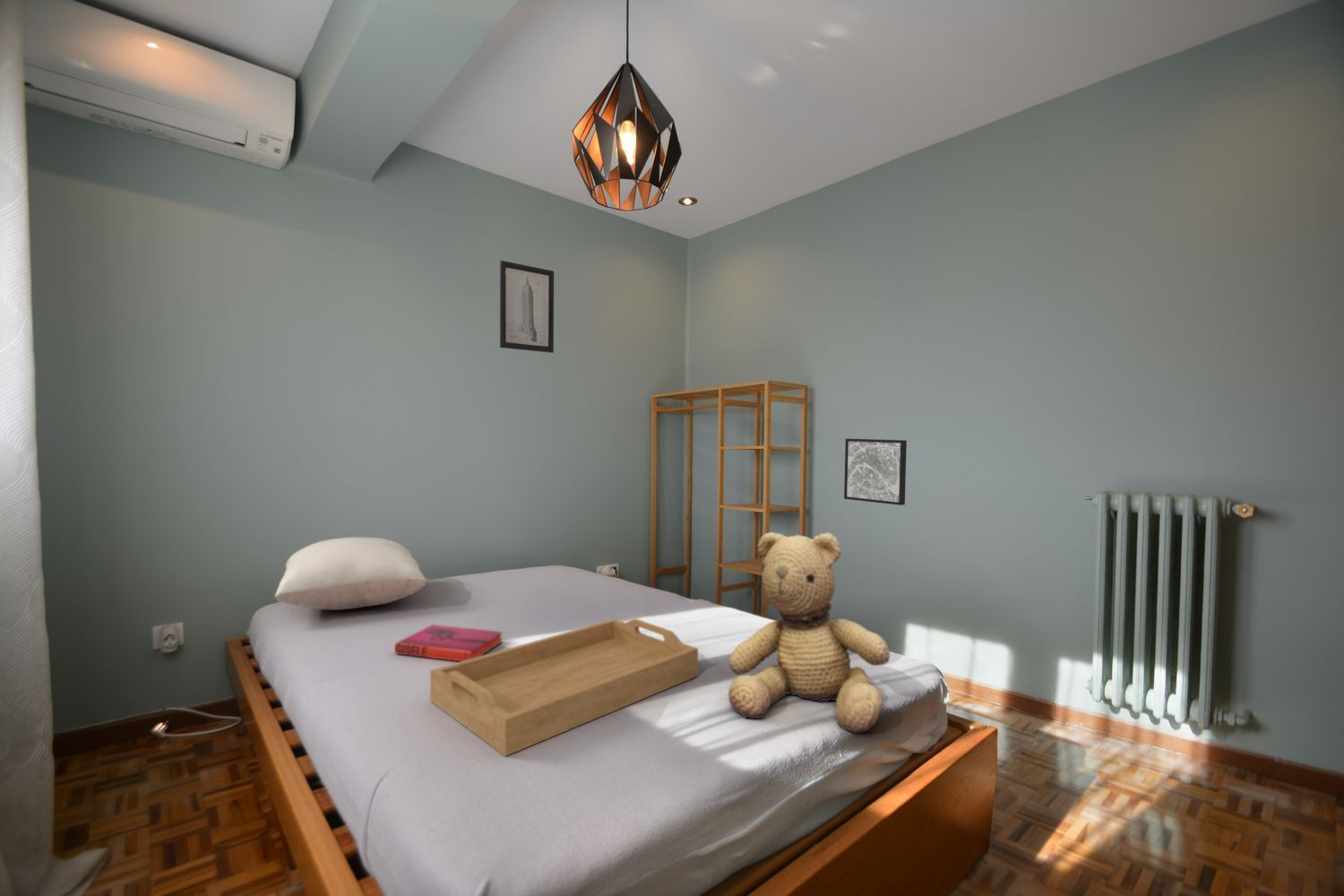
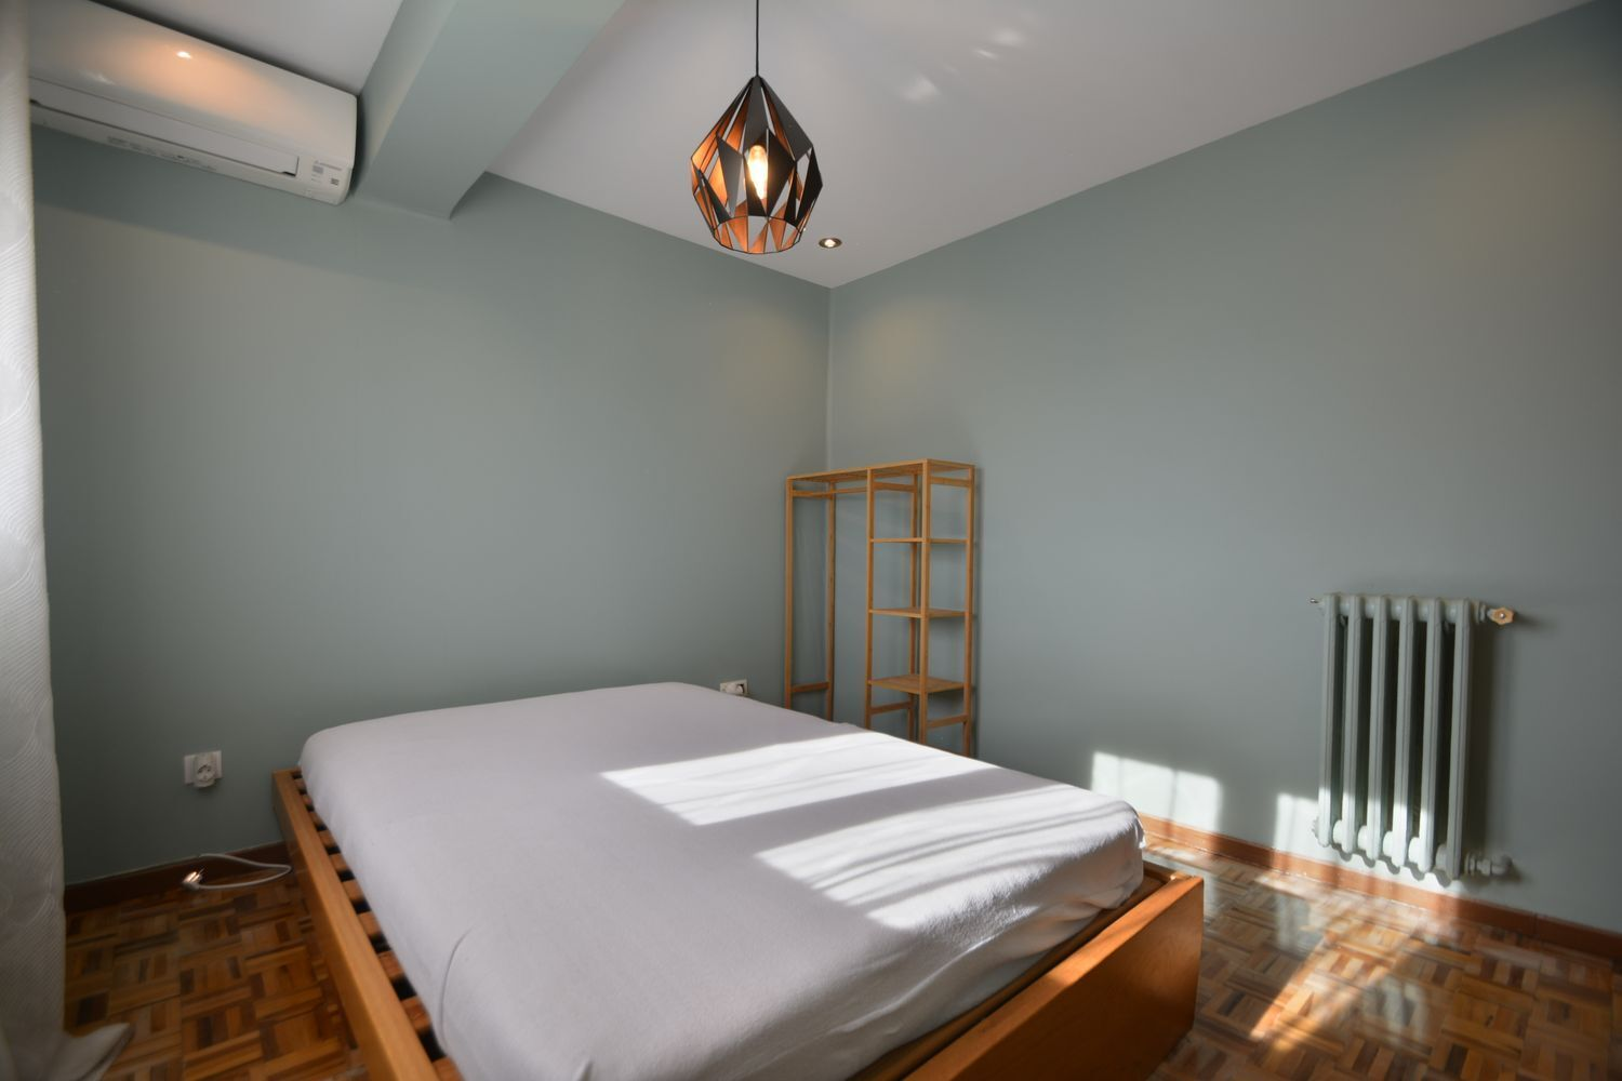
- pillow (353, 571)
- hardback book (450, 642)
- teddy bear (806, 618)
- serving tray (571, 668)
- wall art (874, 470)
- wall art (527, 308)
